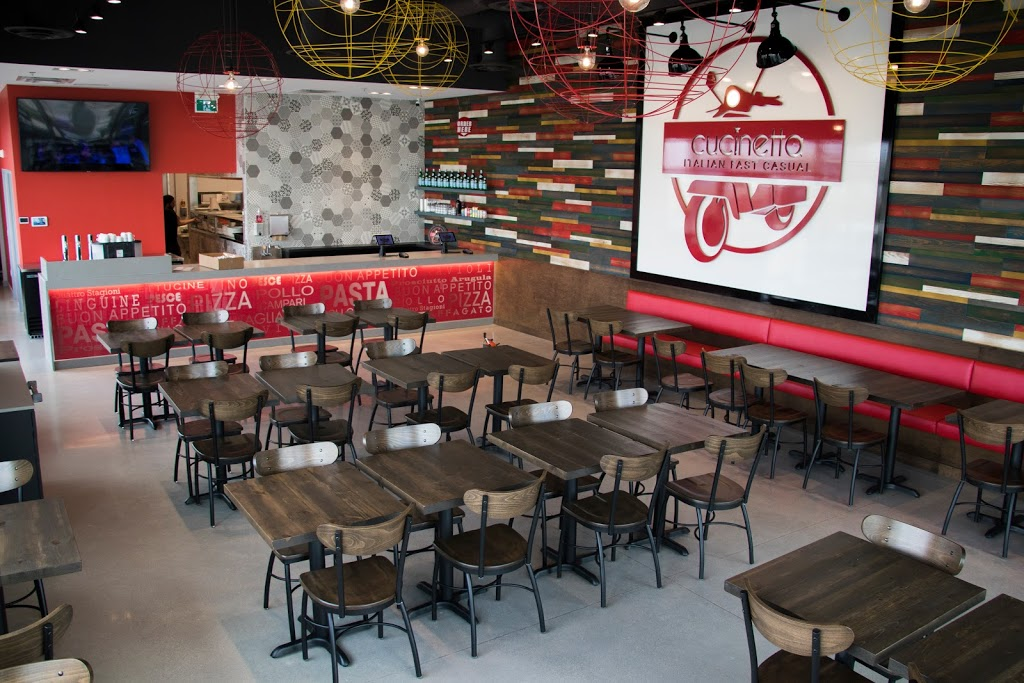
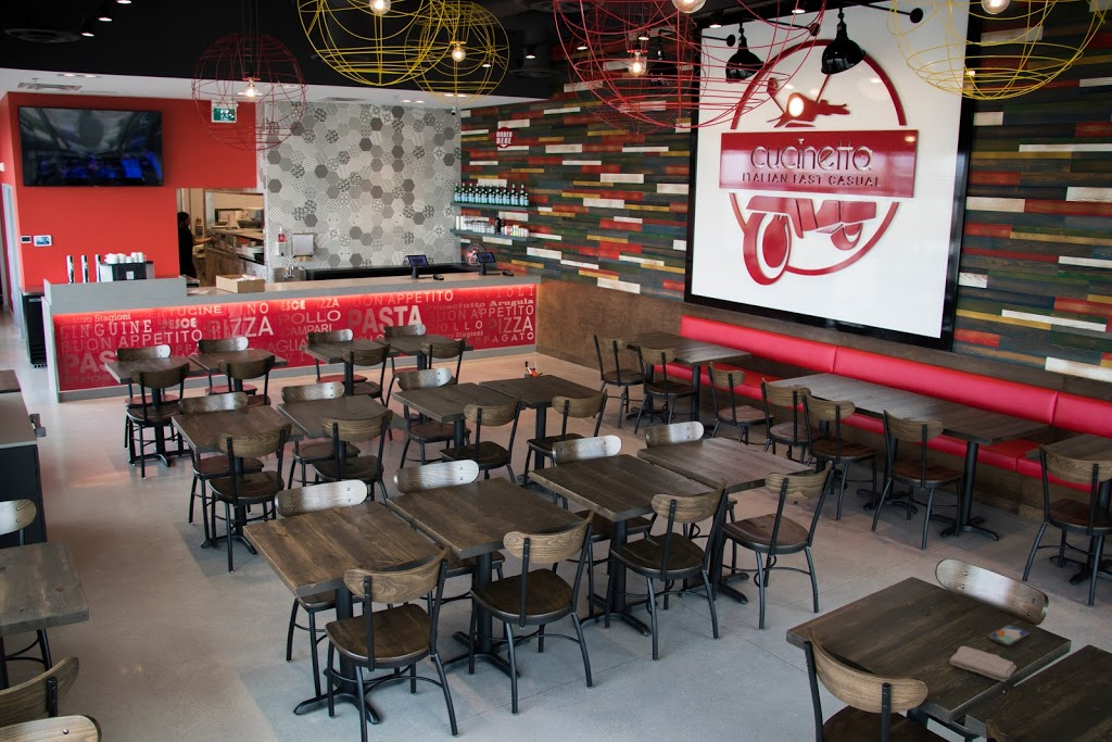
+ washcloth (983, 663)
+ smartphone (1008, 634)
